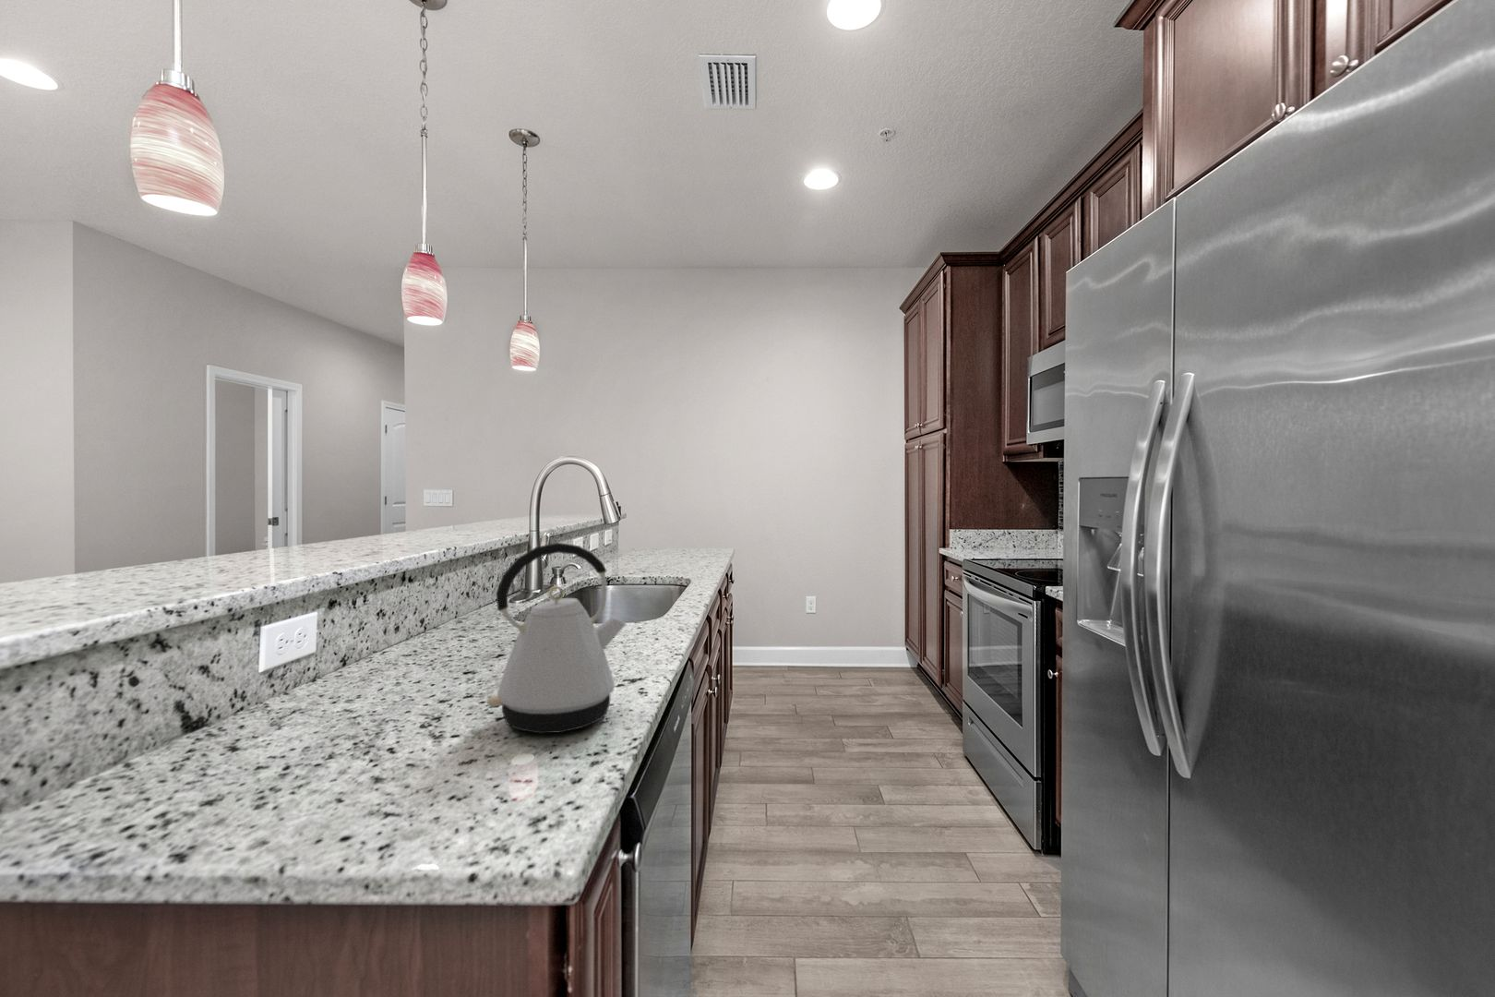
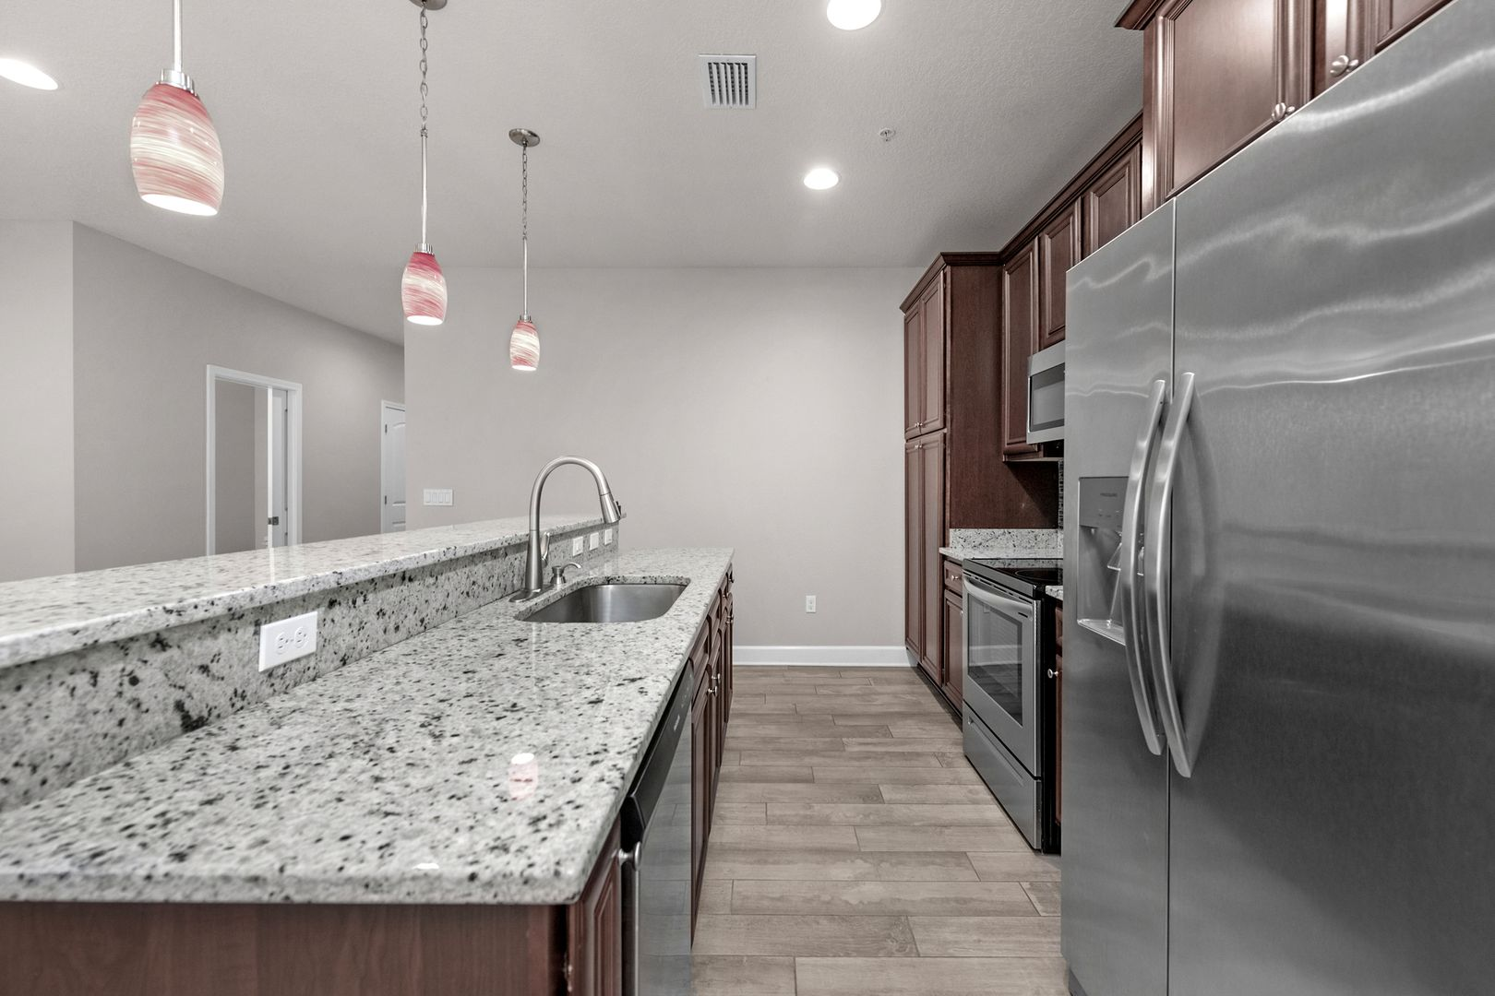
- kettle (561, 631)
